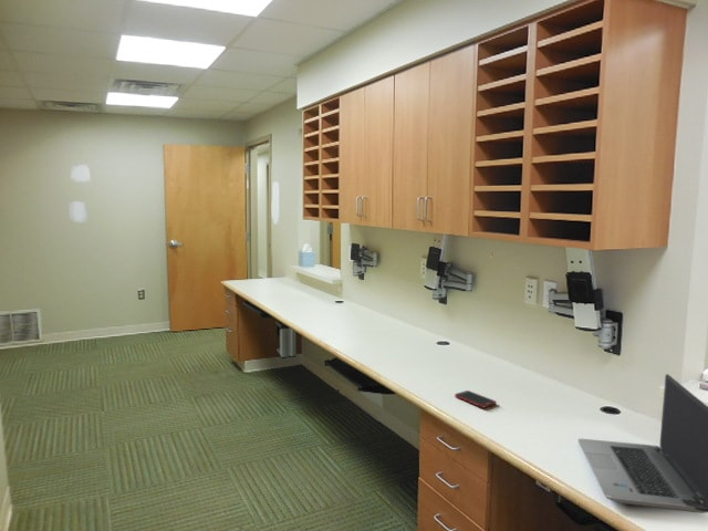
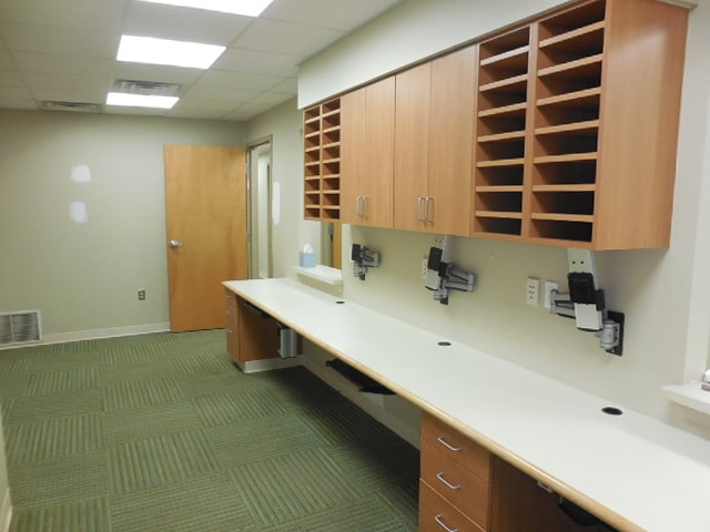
- cell phone (475, 398)
- laptop computer (639, 444)
